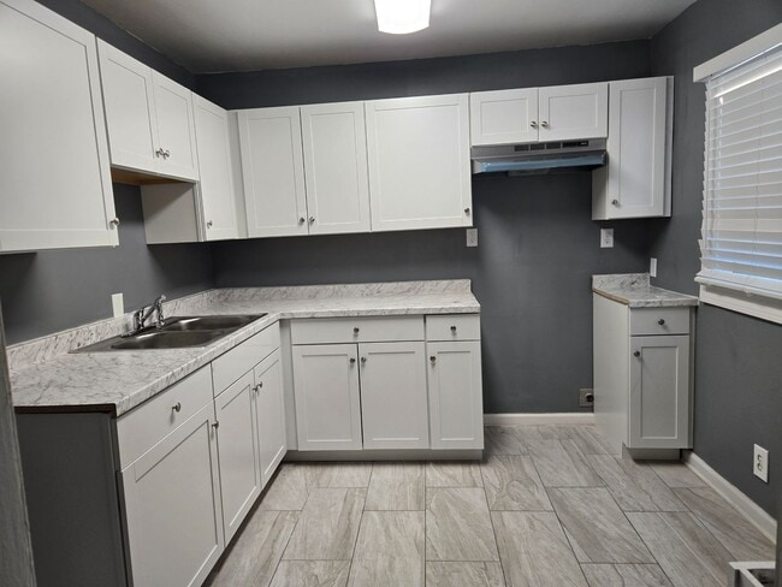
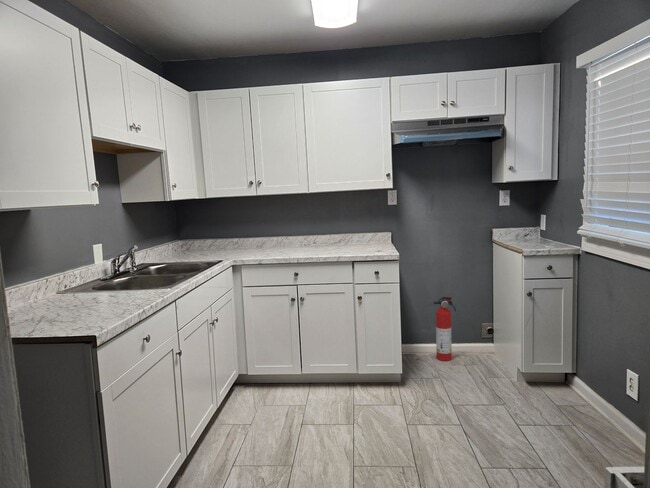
+ fire extinguisher (444, 327)
